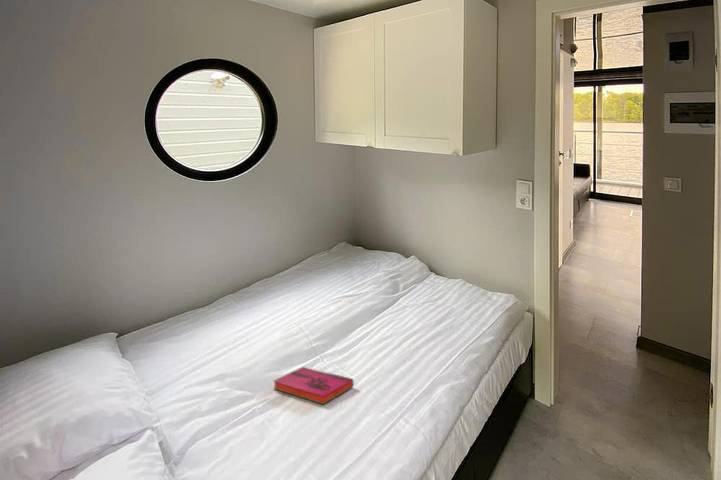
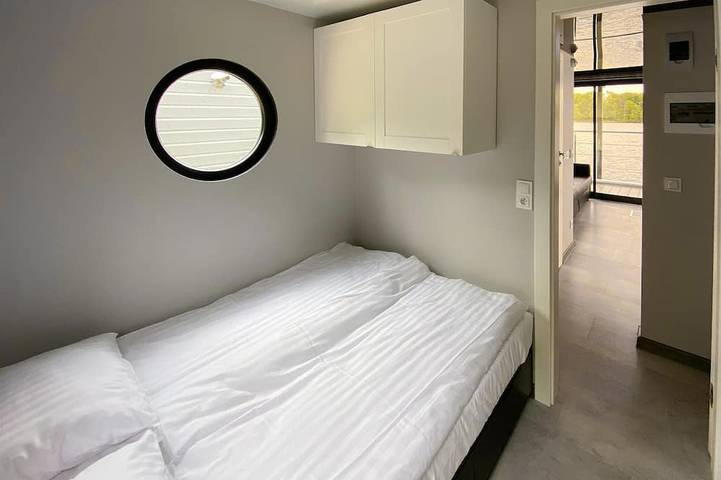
- hardback book (313, 383)
